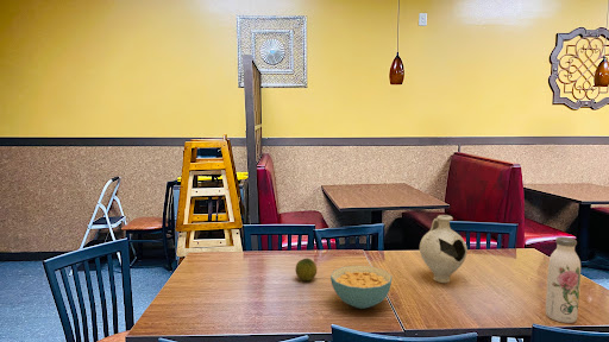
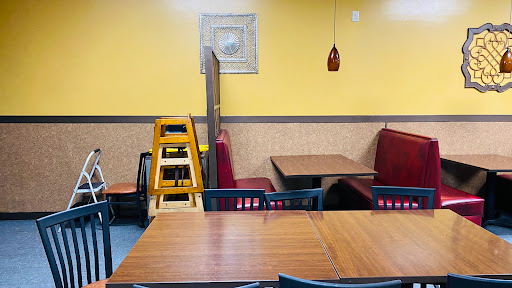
- cereal bowl (360, 290)
- fruit (306, 268)
- water bottle (563, 278)
- decorative vase (442, 248)
